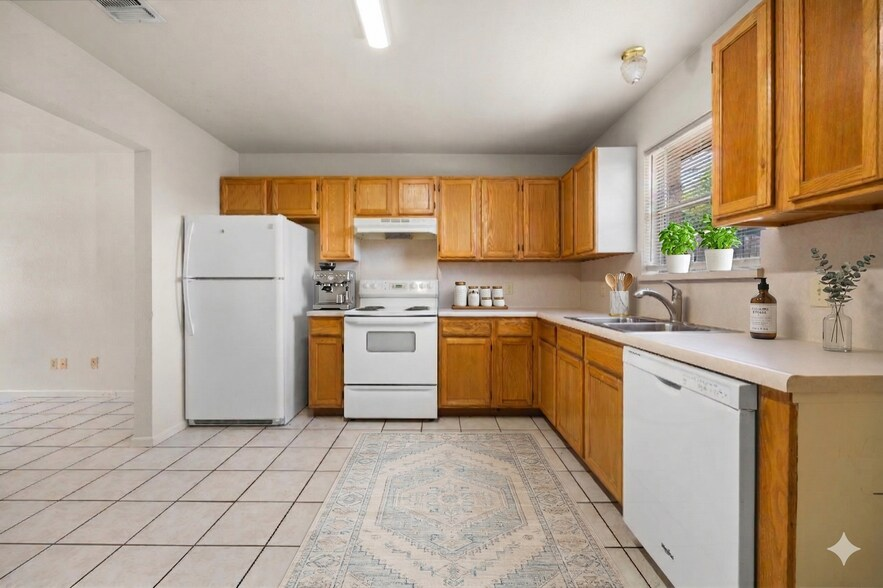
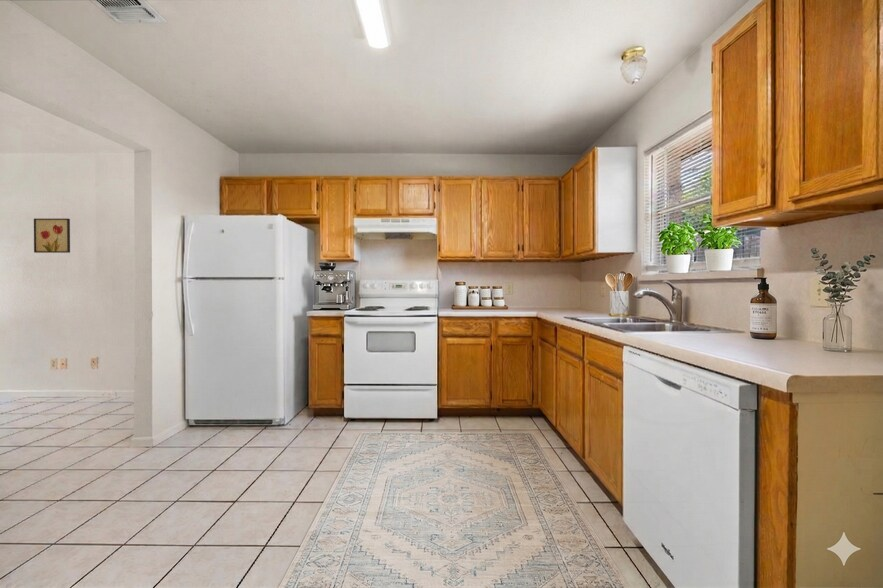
+ wall art (52, 235)
